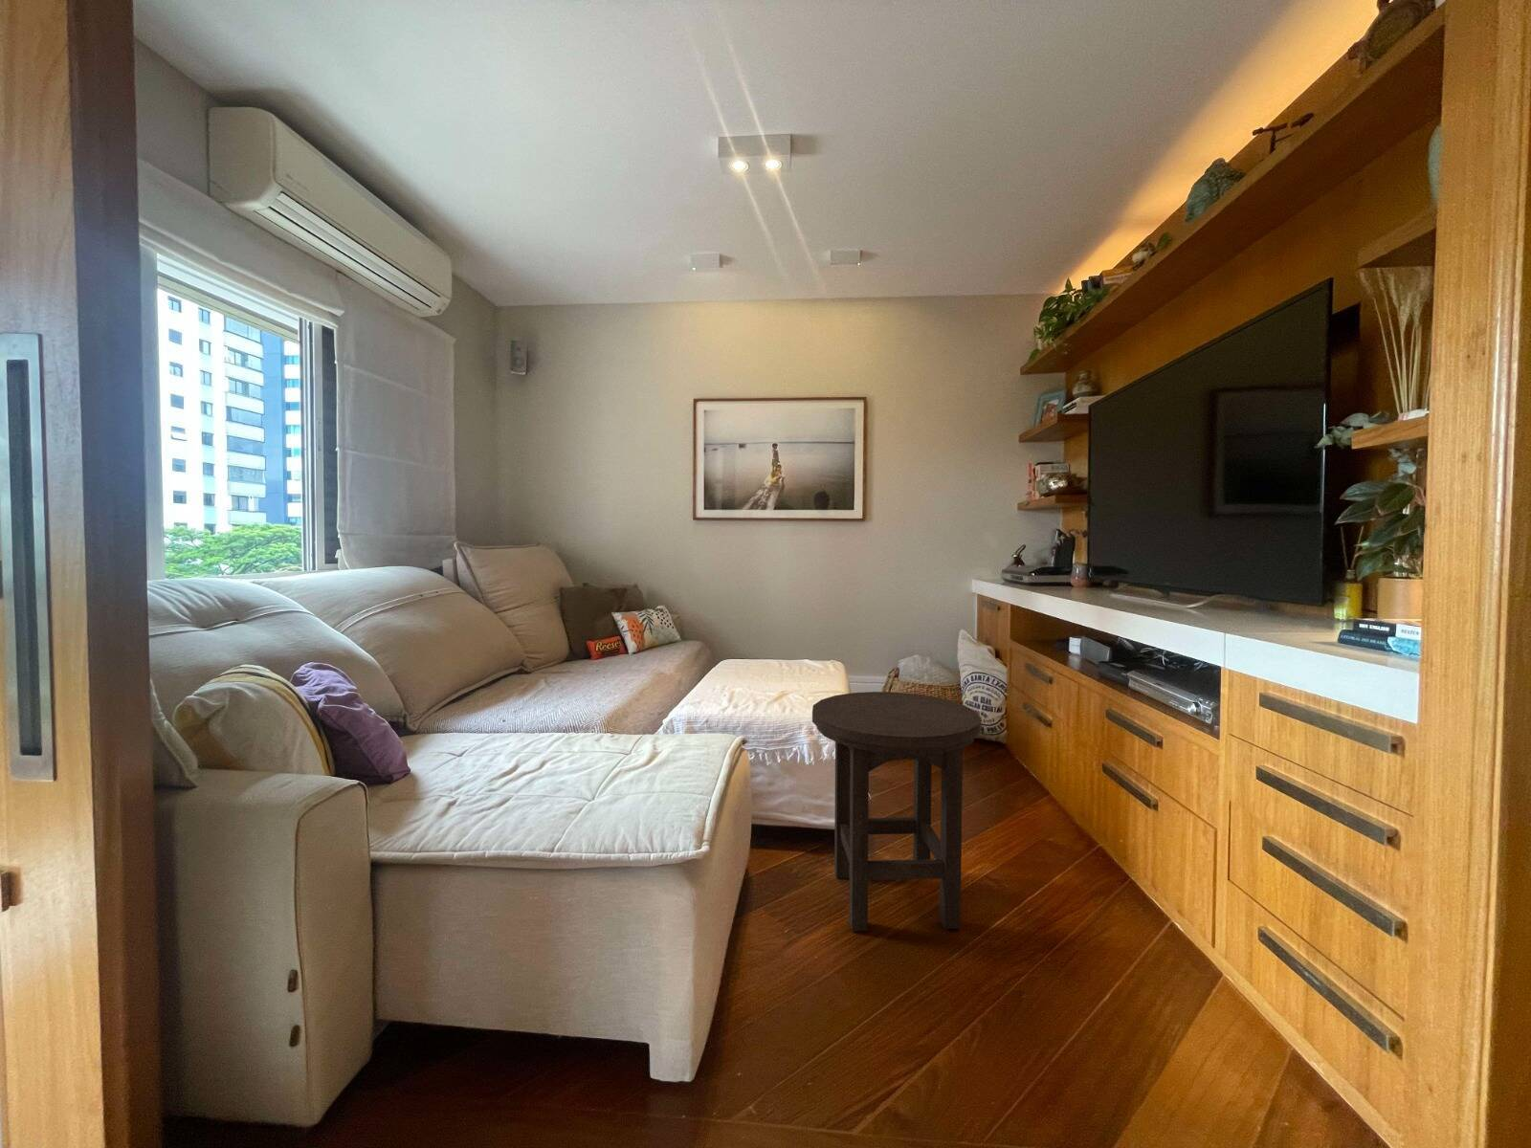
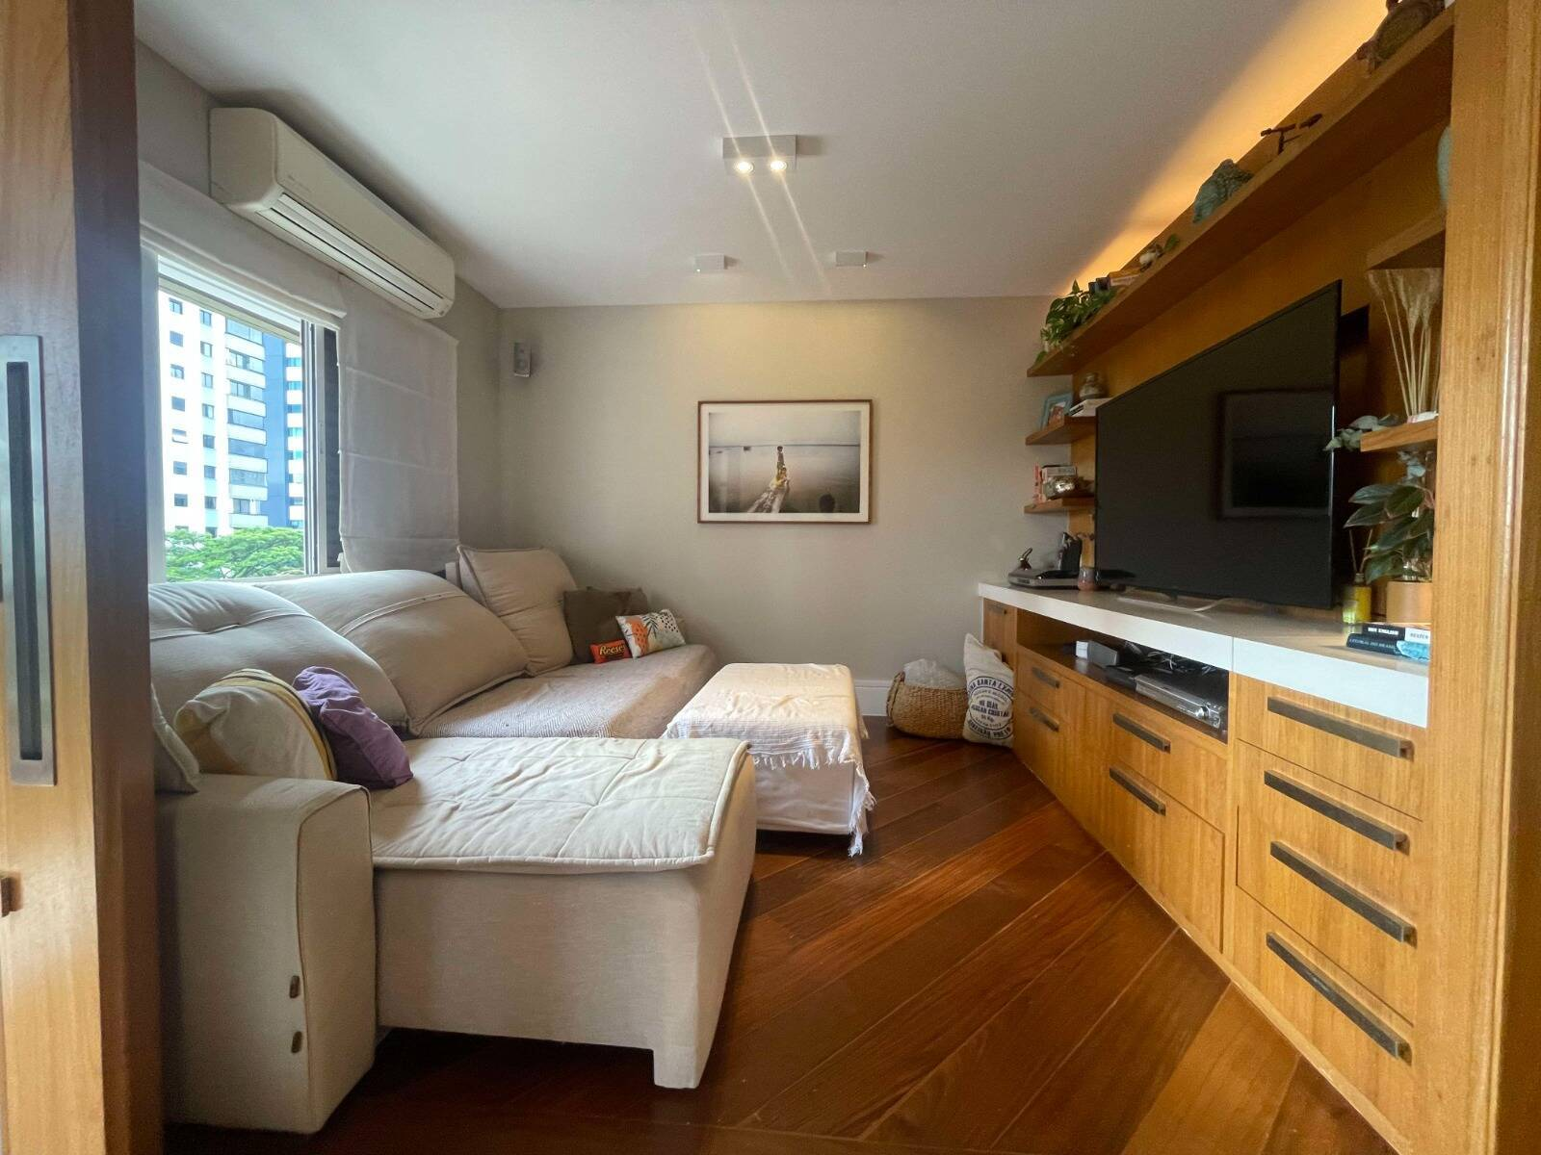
- stool (893, 818)
